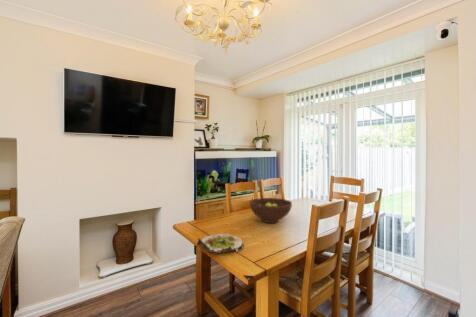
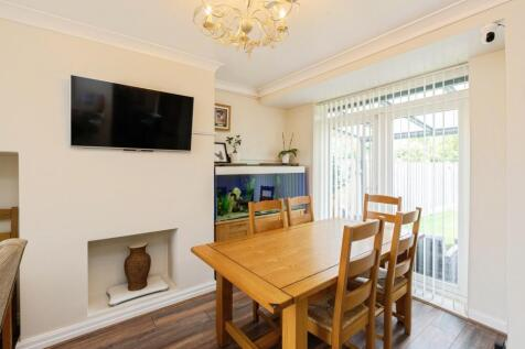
- salad plate (221, 241)
- fruit bowl (270, 211)
